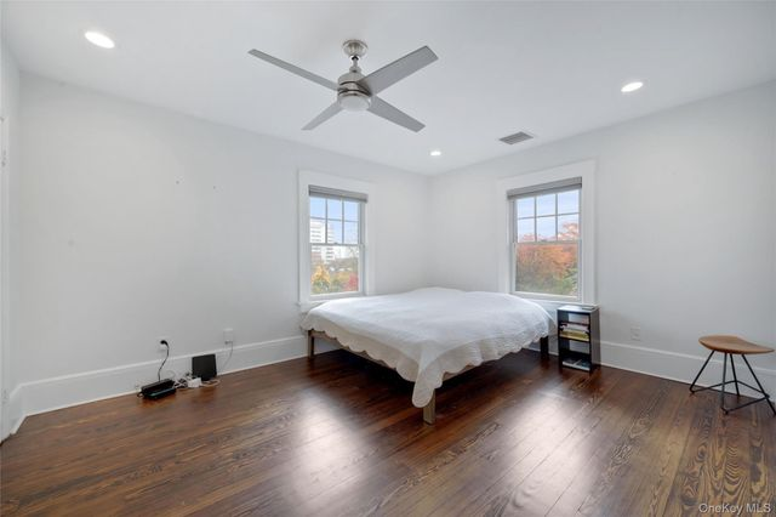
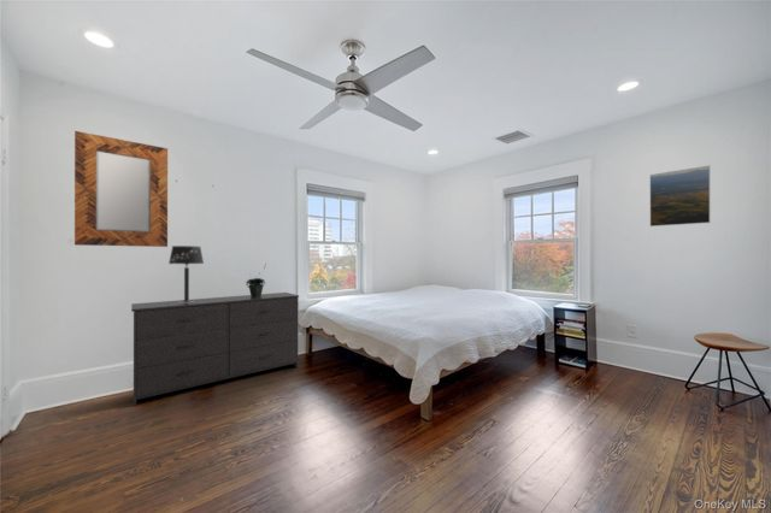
+ potted plant (255, 279)
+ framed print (678, 197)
+ home mirror (124, 193)
+ table lamp (186, 273)
+ dresser (224, 338)
